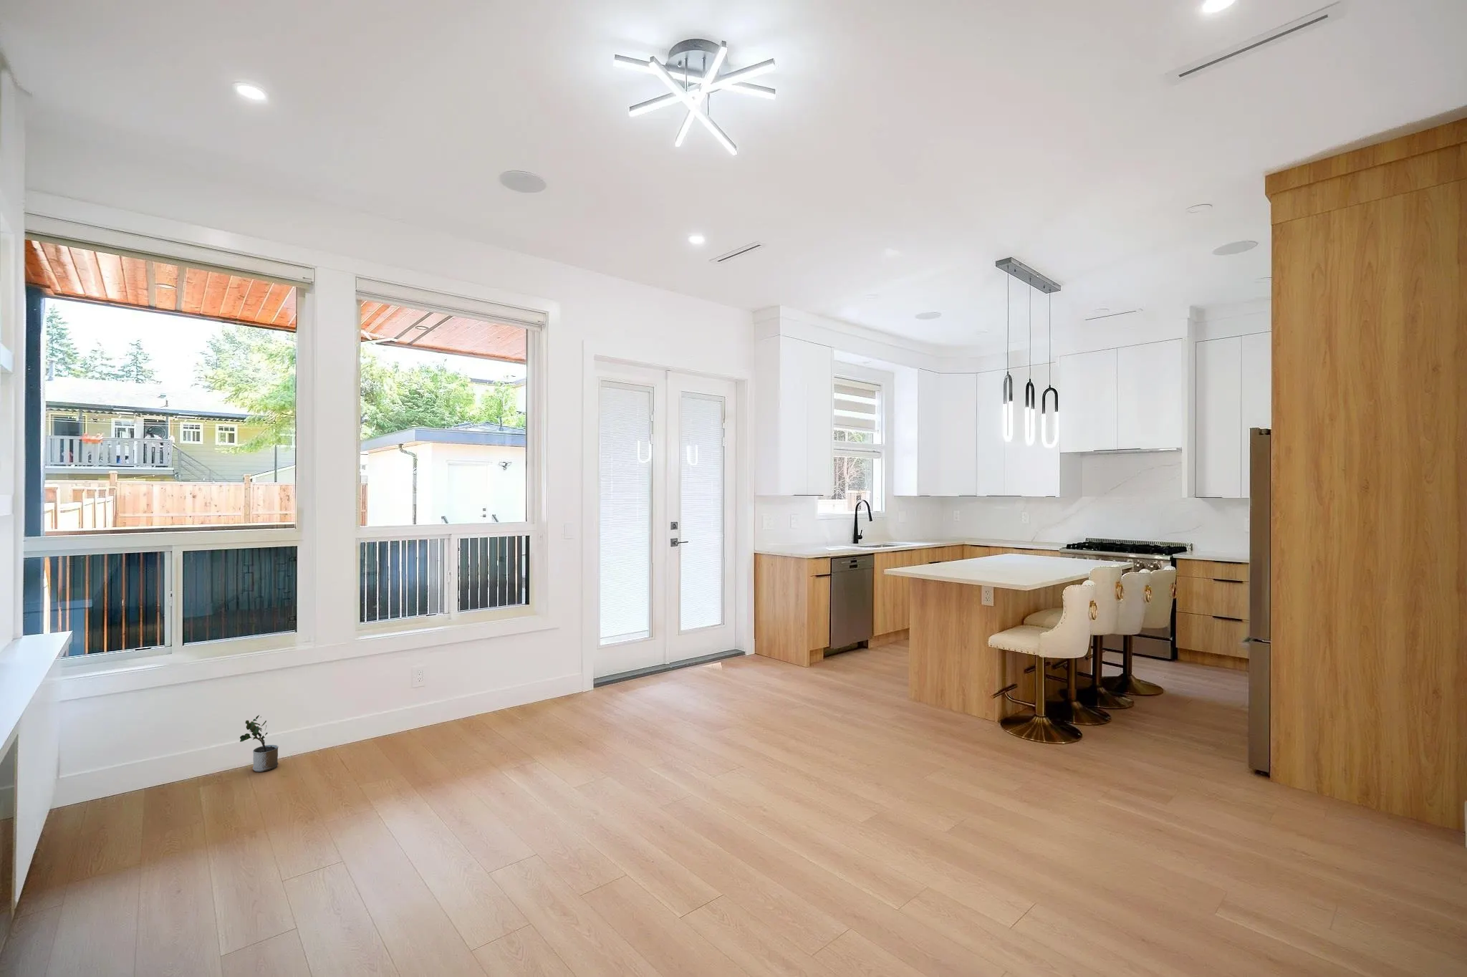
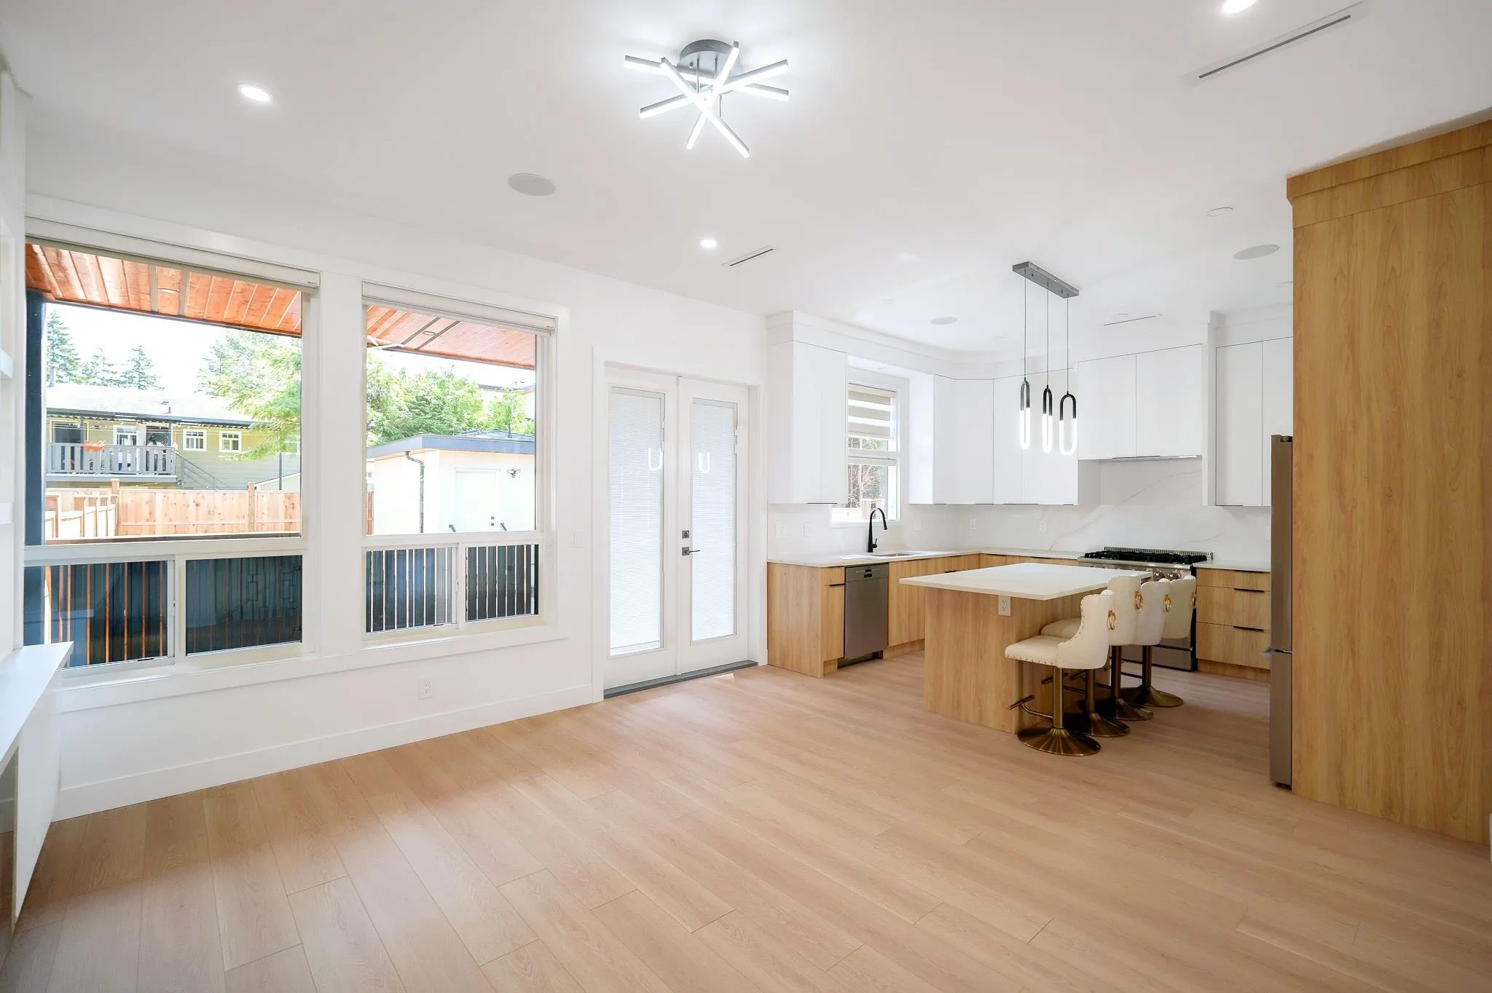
- potted plant (260, 740)
